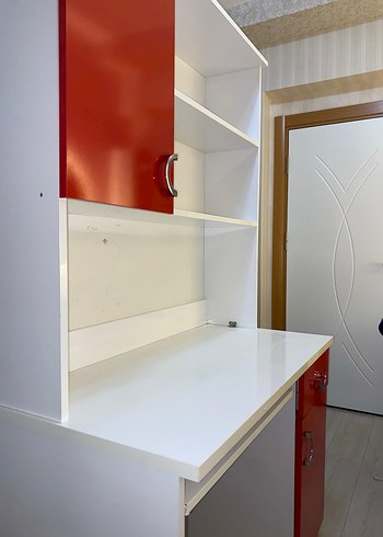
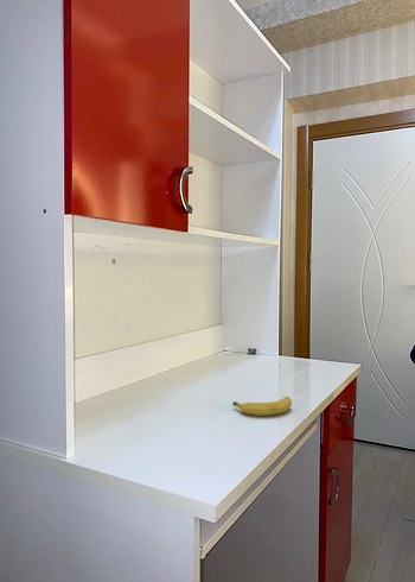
+ fruit (261, 404)
